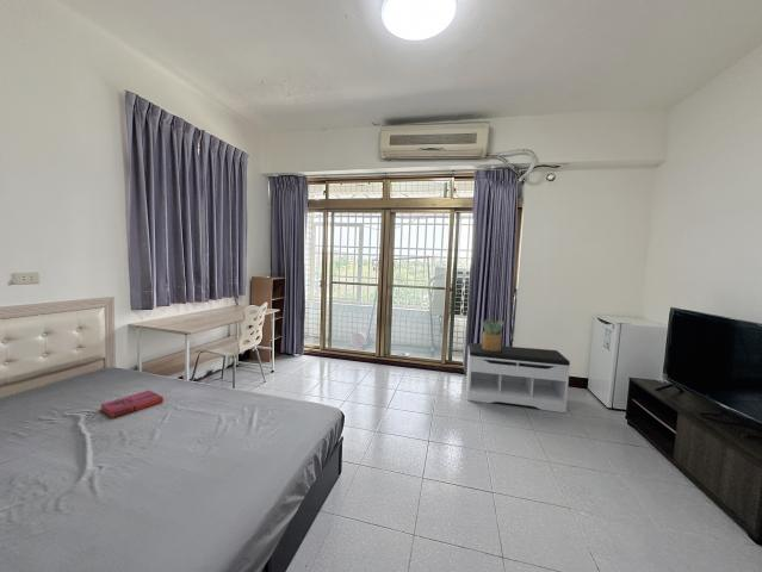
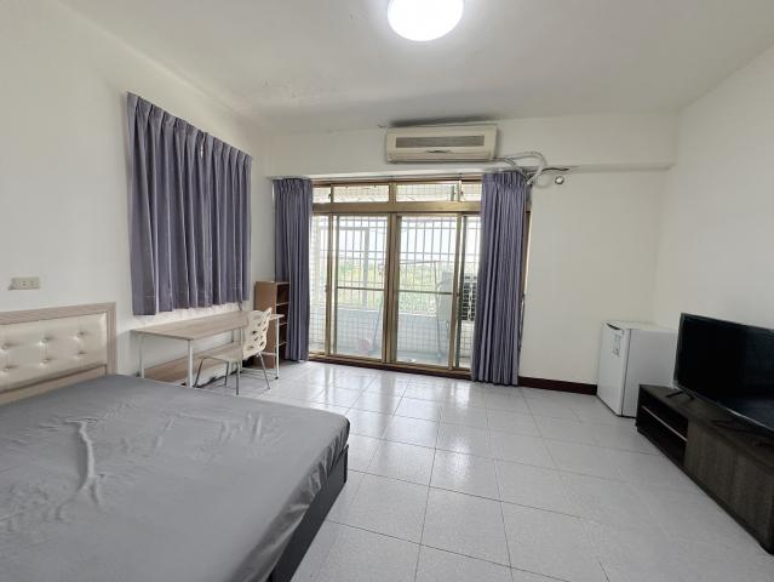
- hardback book (132, 403)
- bench (513, 374)
- potted plant (490, 334)
